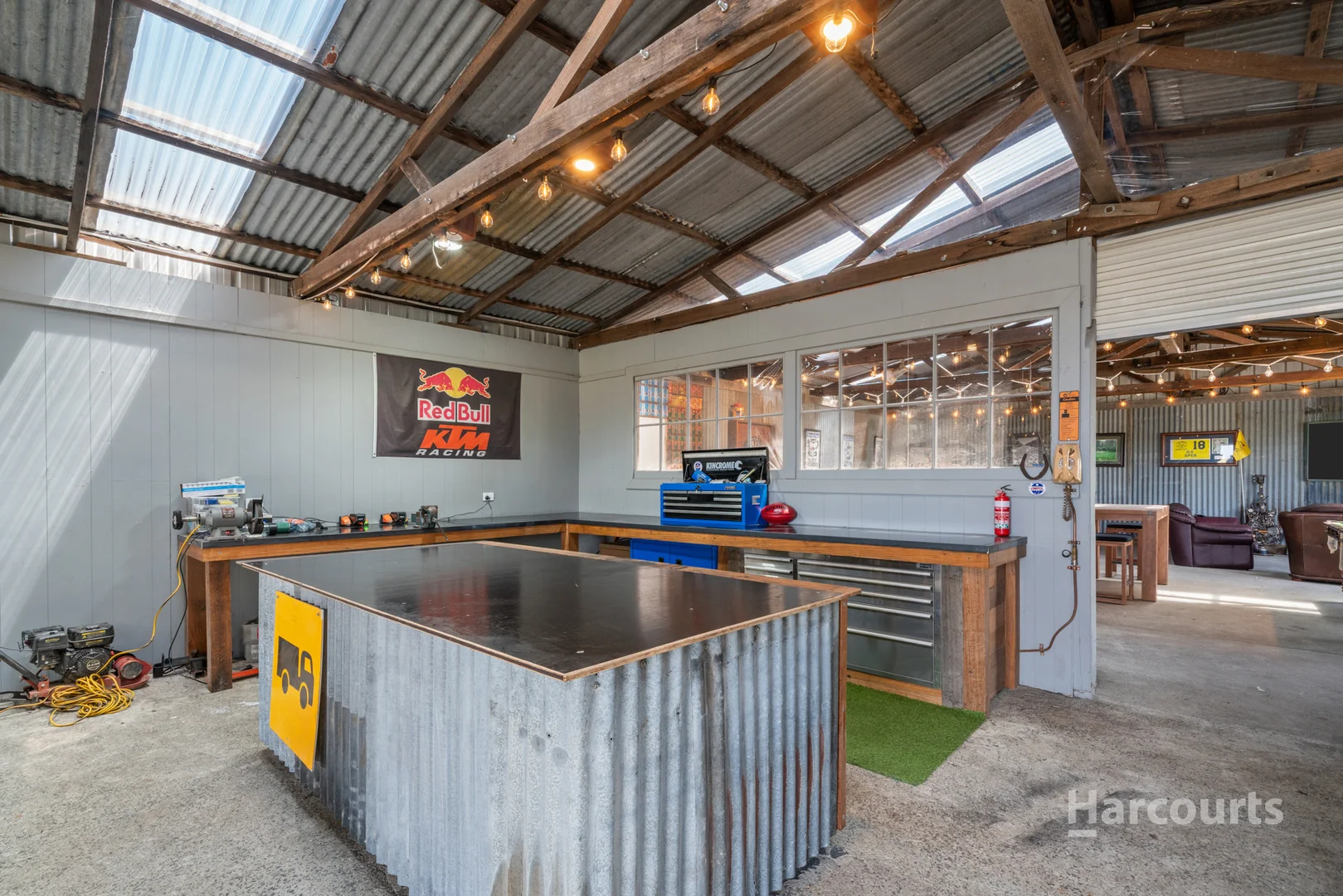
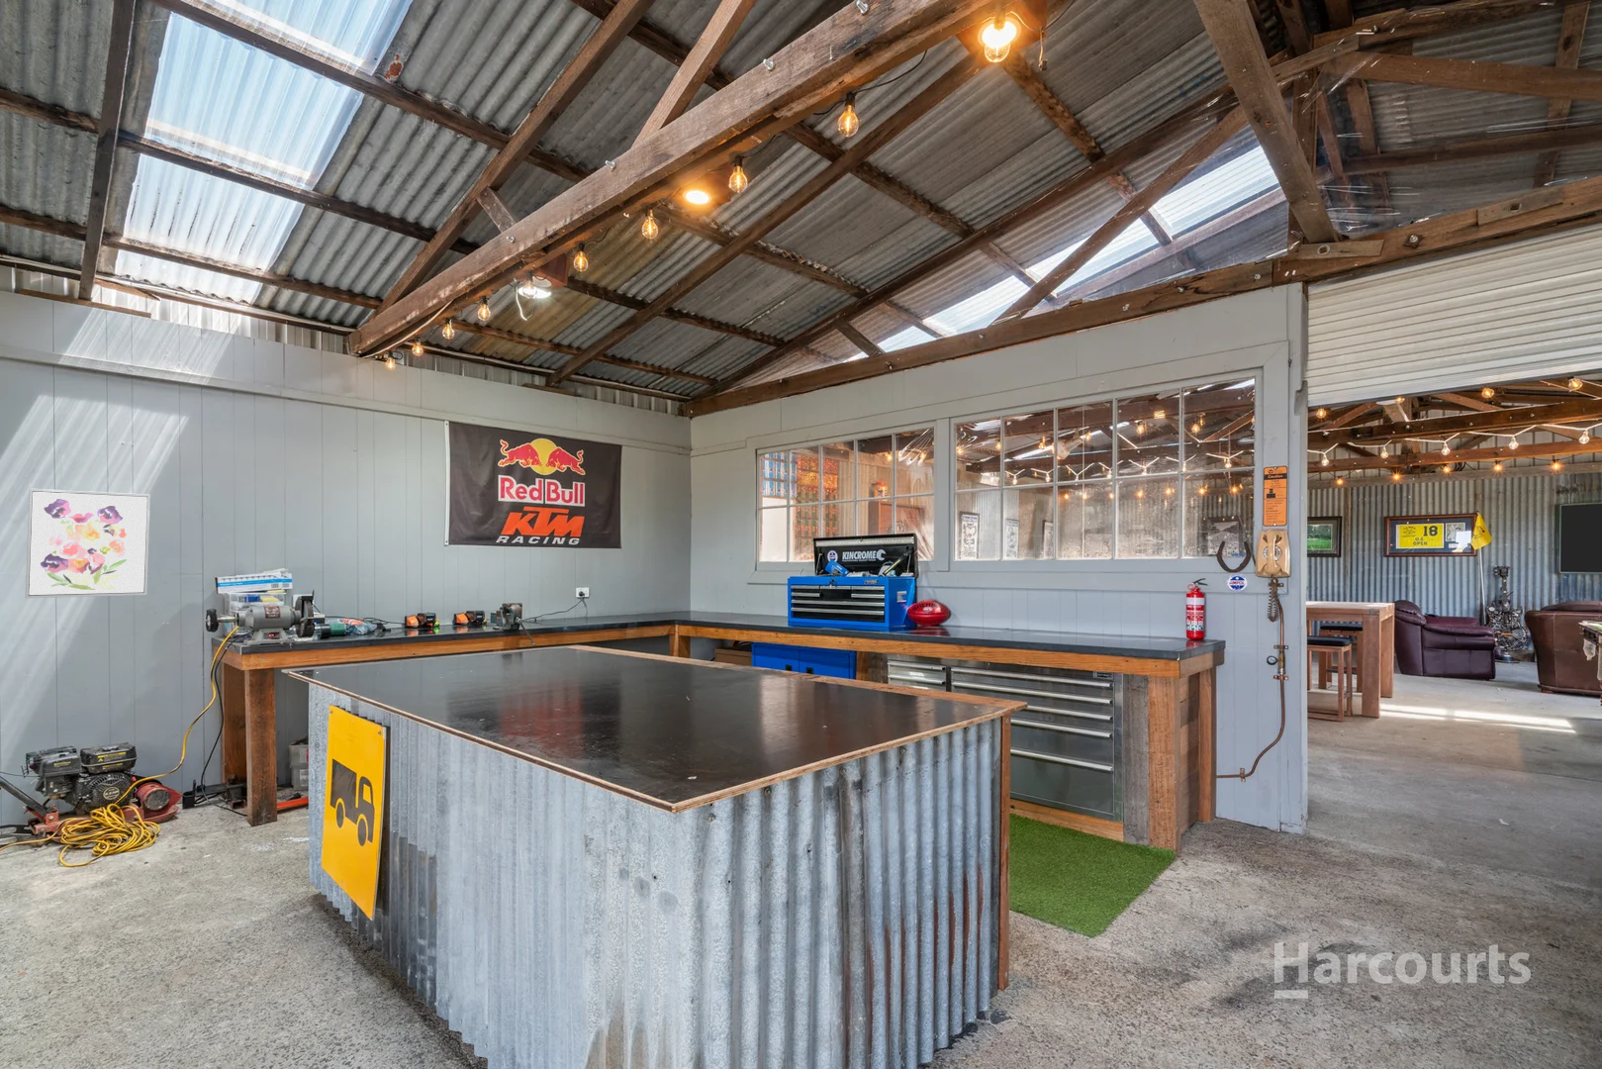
+ wall art (89, 543)
